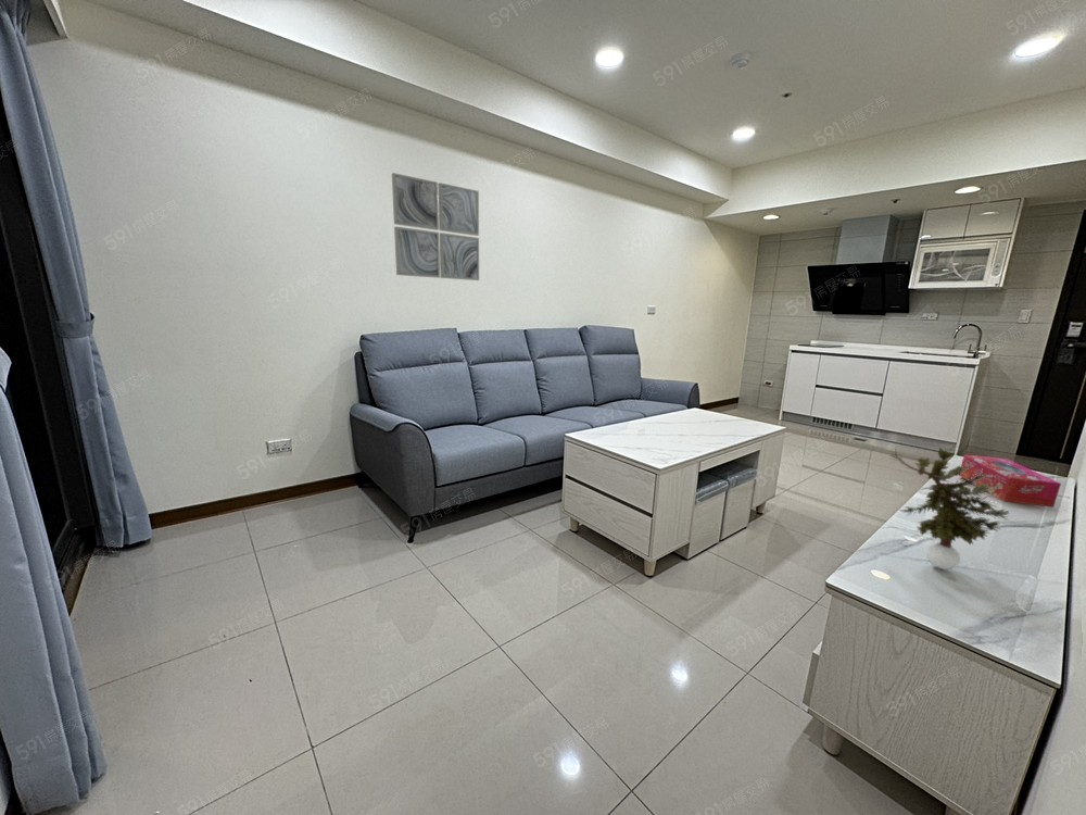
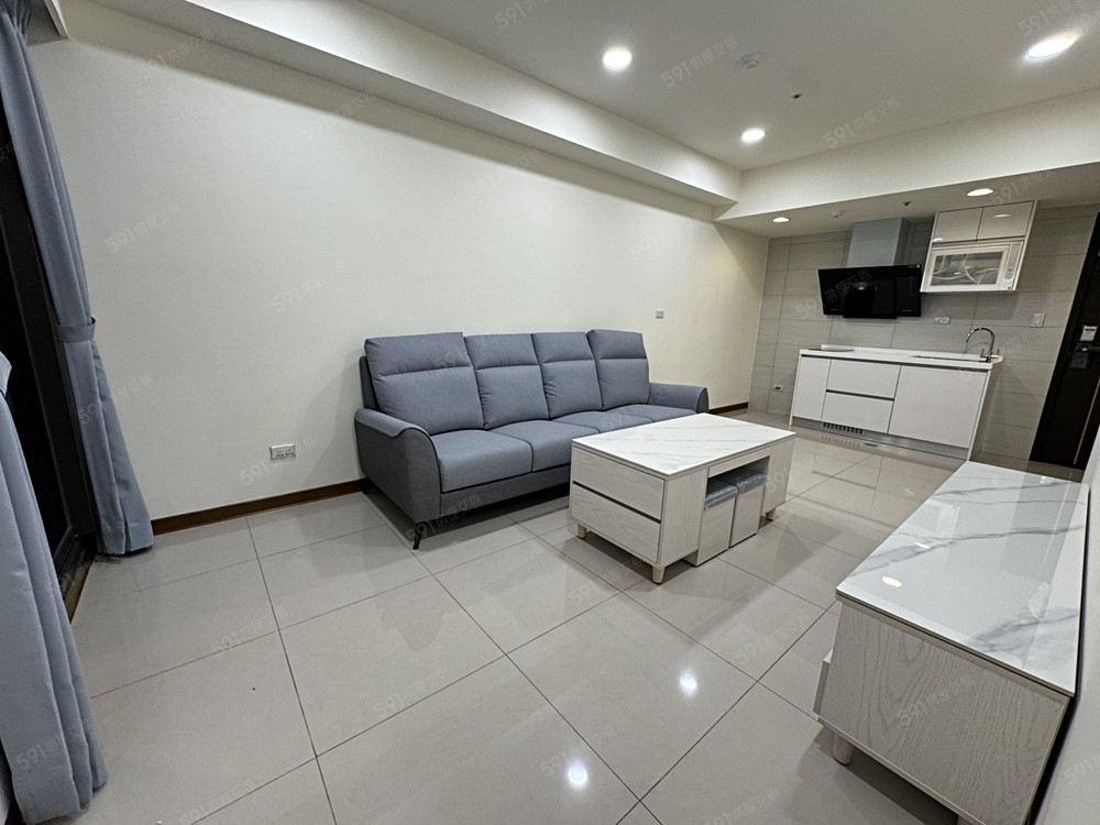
- potted plant (938, 505)
- wall art (438, 233)
- tissue box (1005, 478)
